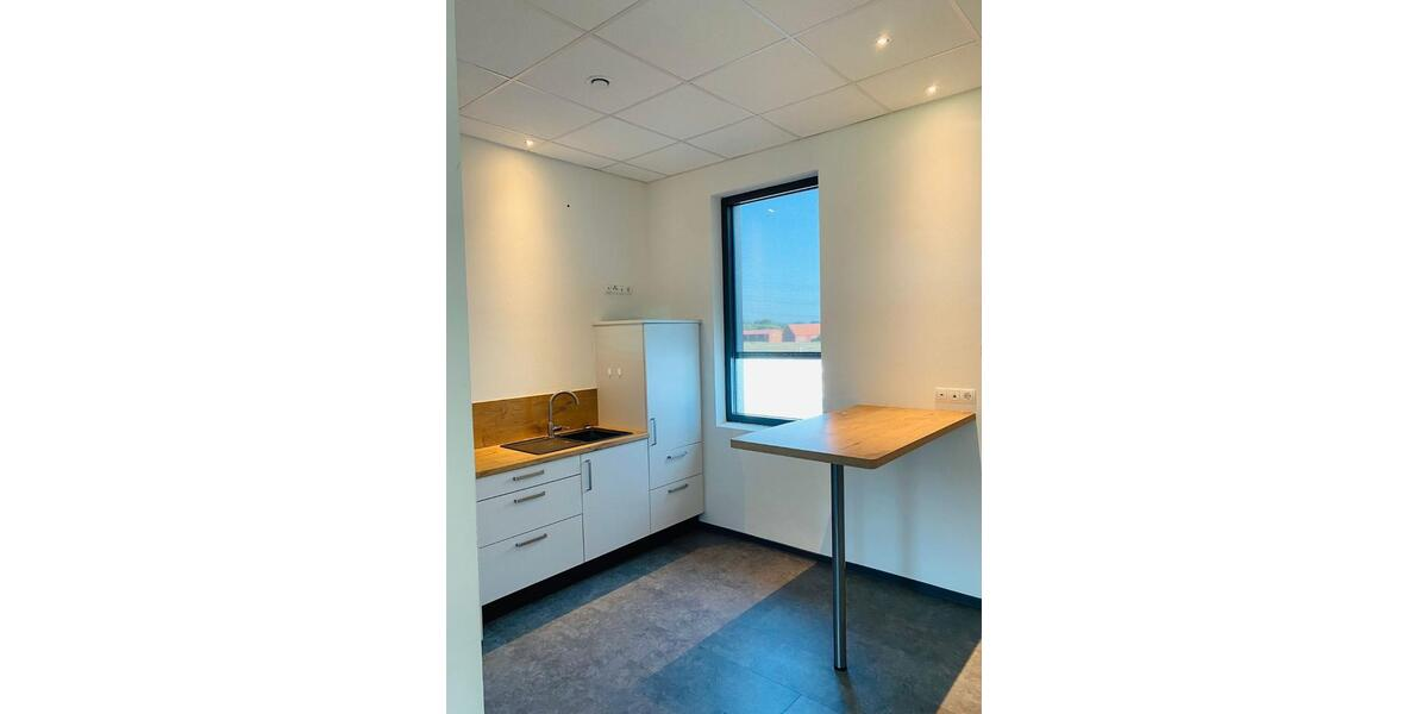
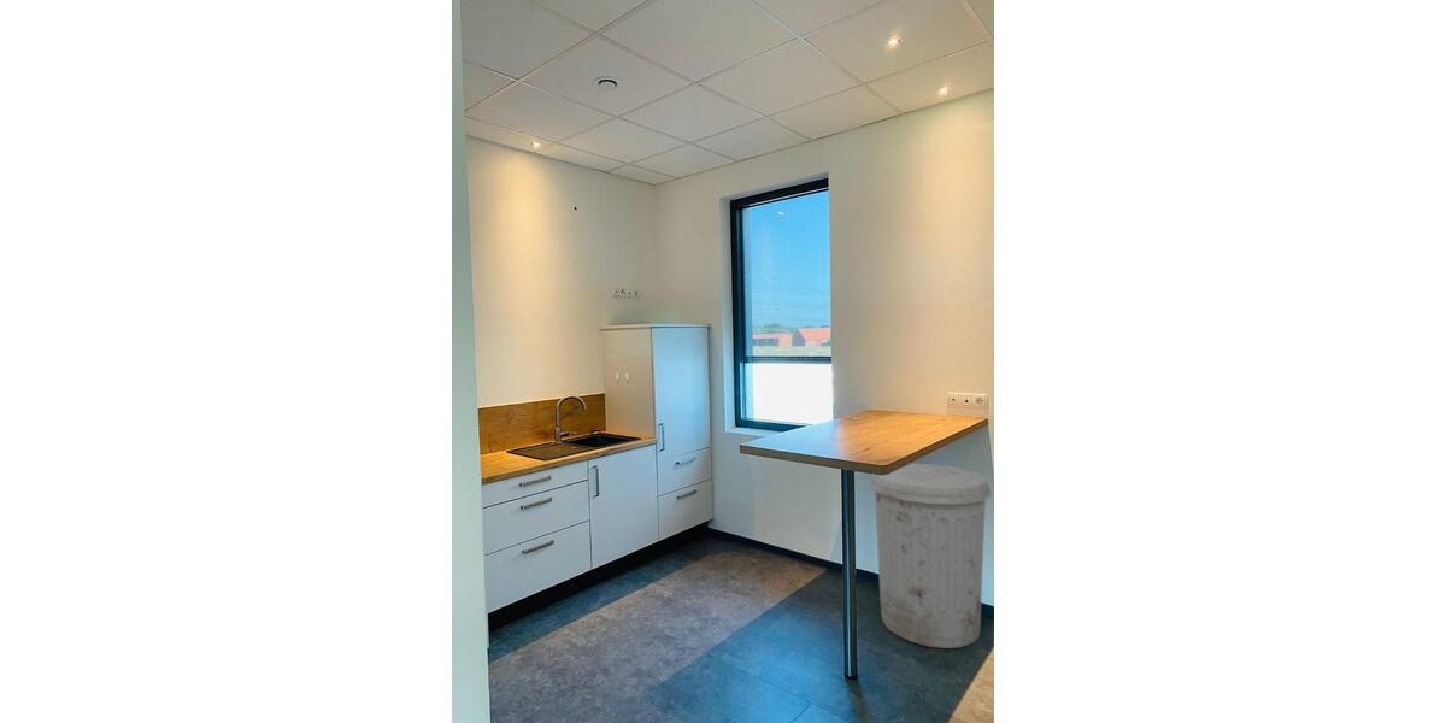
+ trash can (928, 546)
